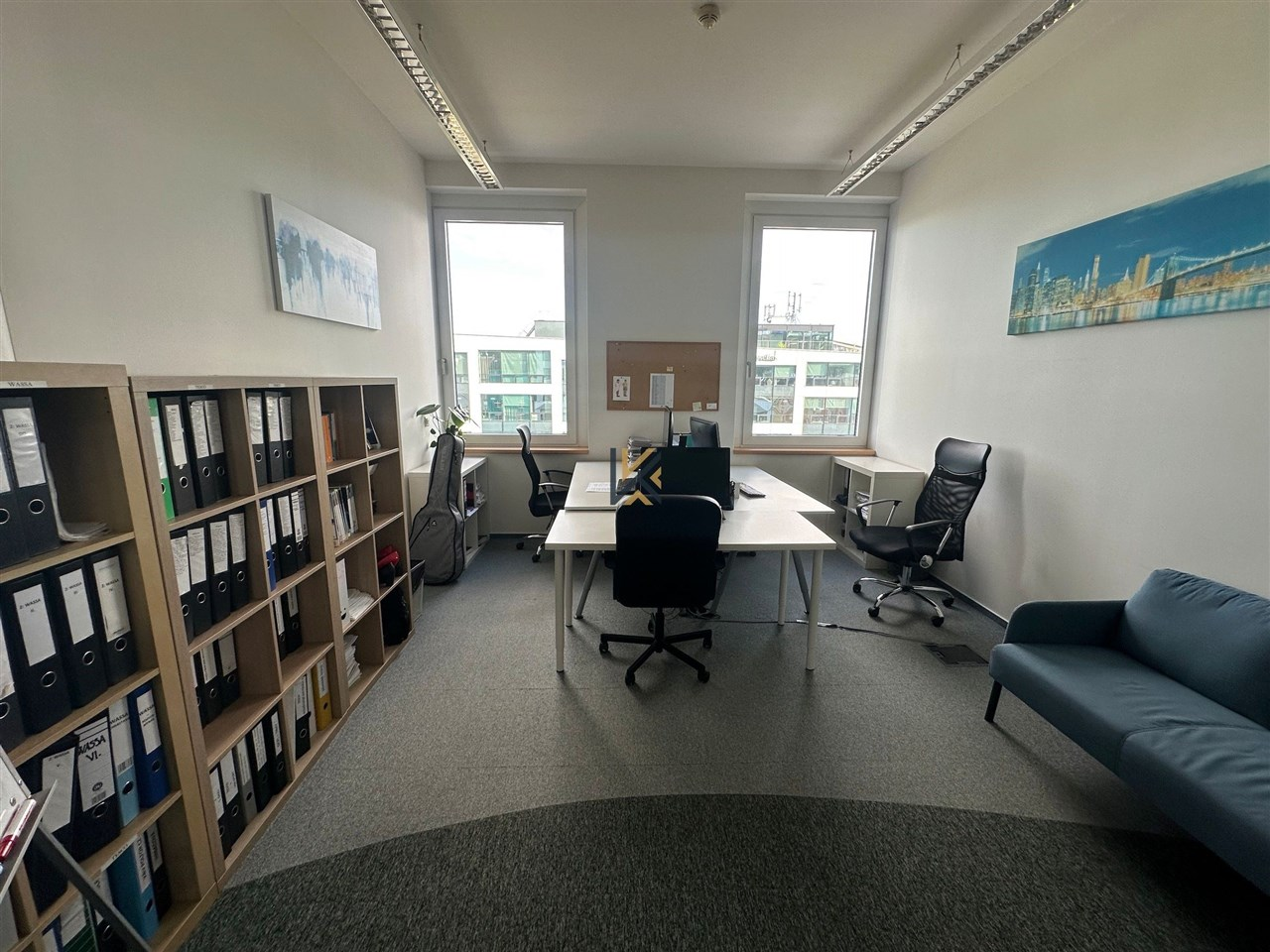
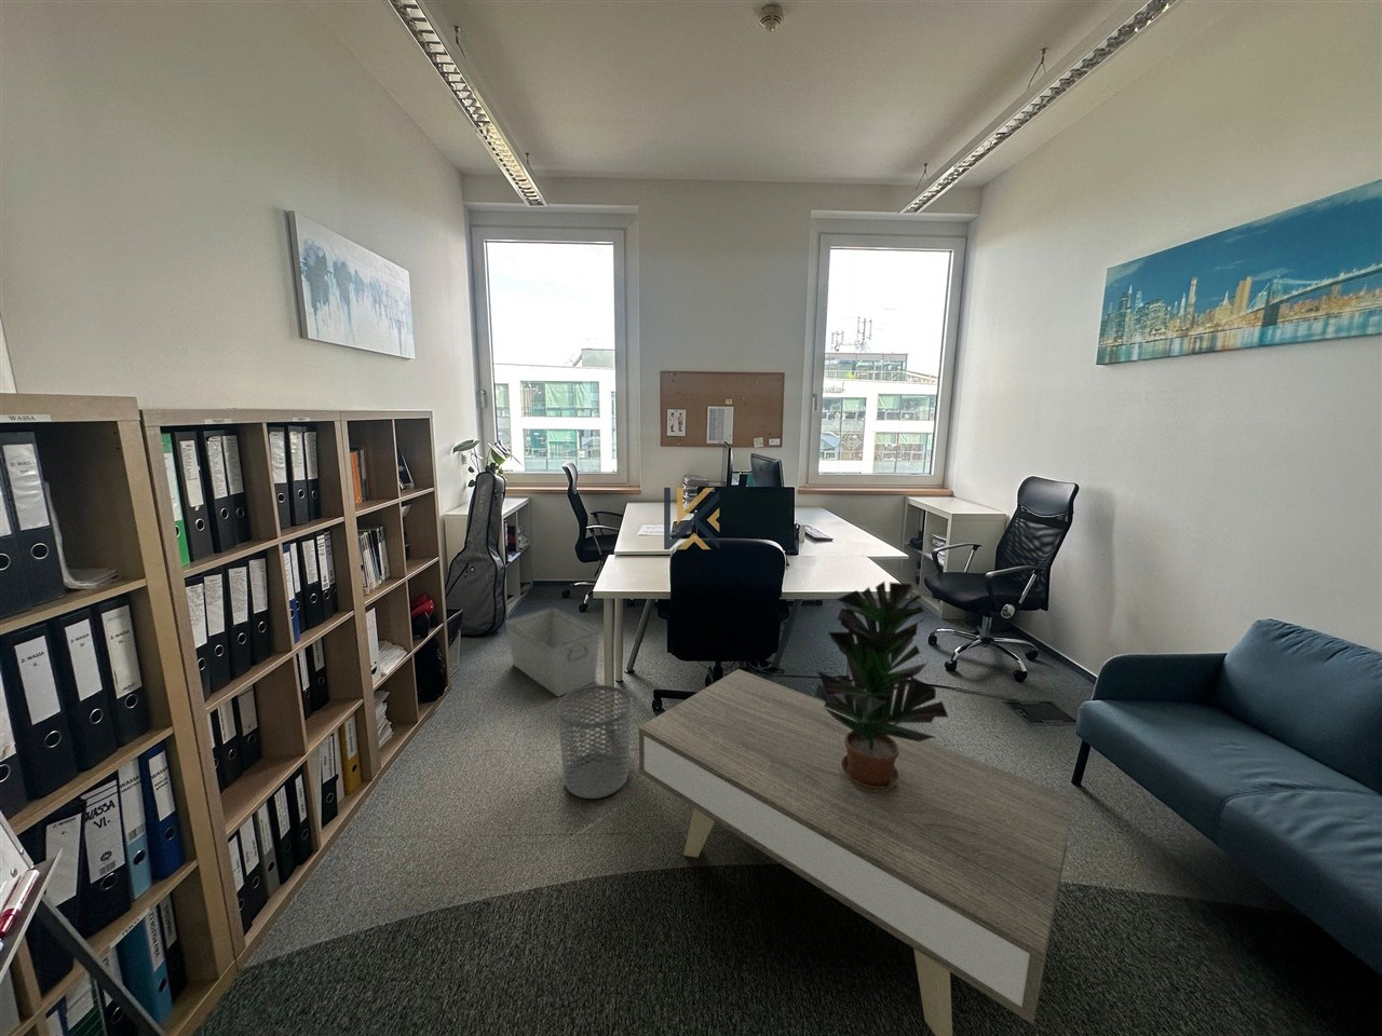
+ potted plant (875, 689)
+ coffee table (834, 817)
+ waste bin (595, 740)
+ storage bin (552, 649)
